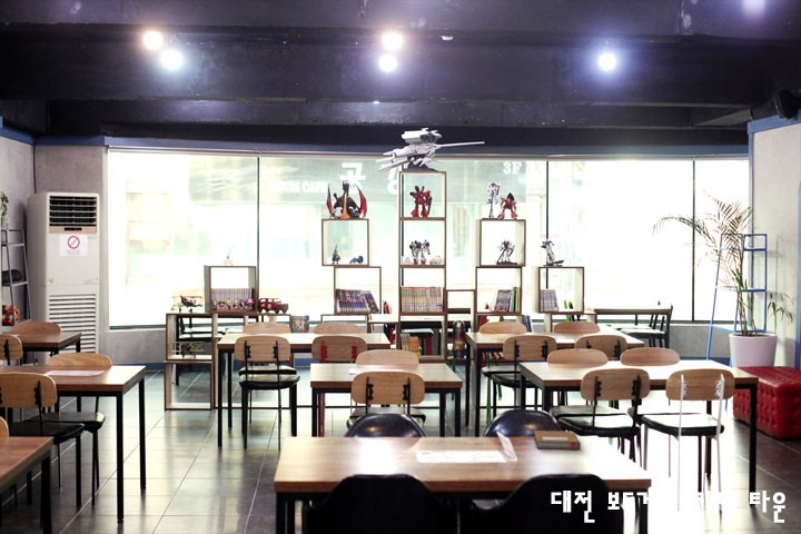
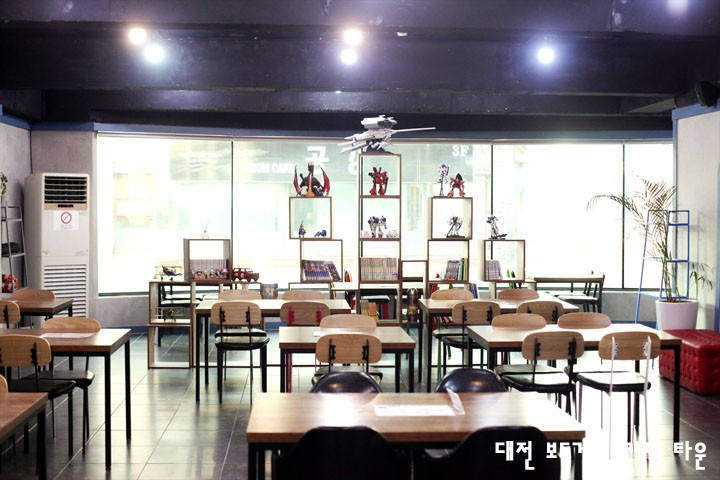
- notebook (556, 439)
